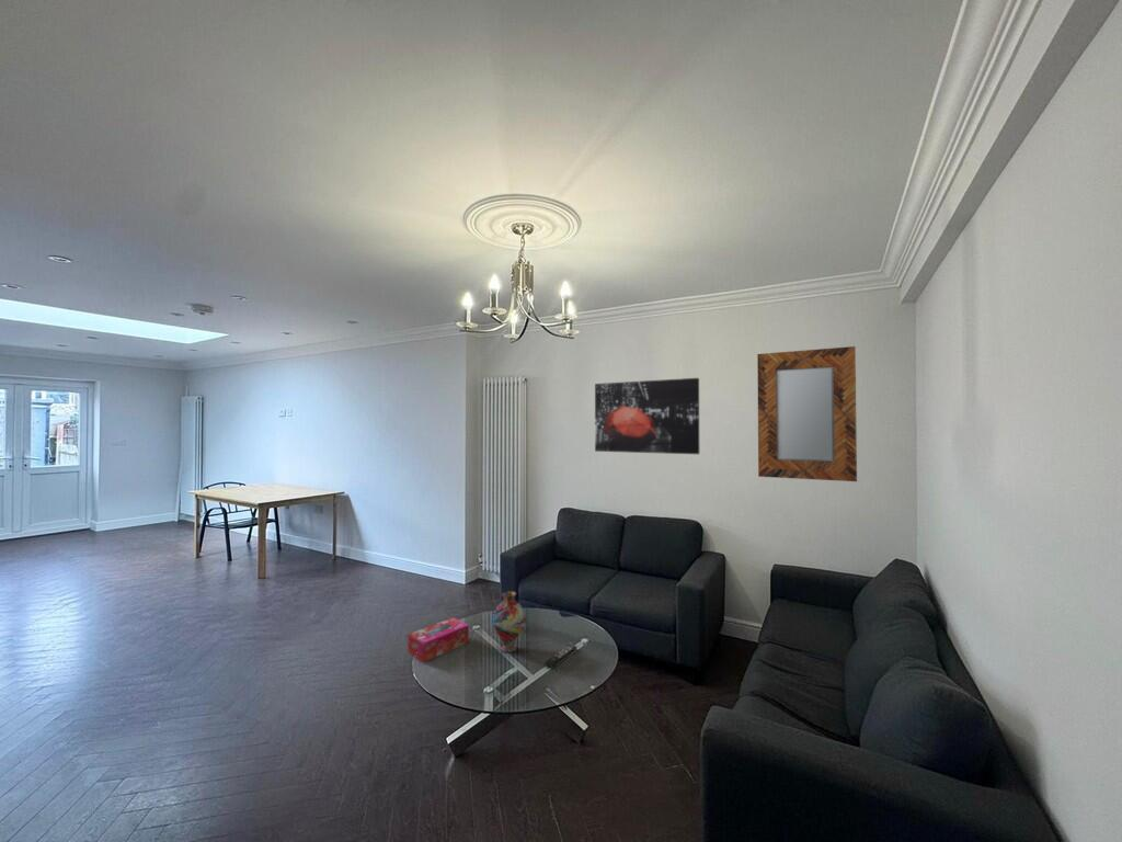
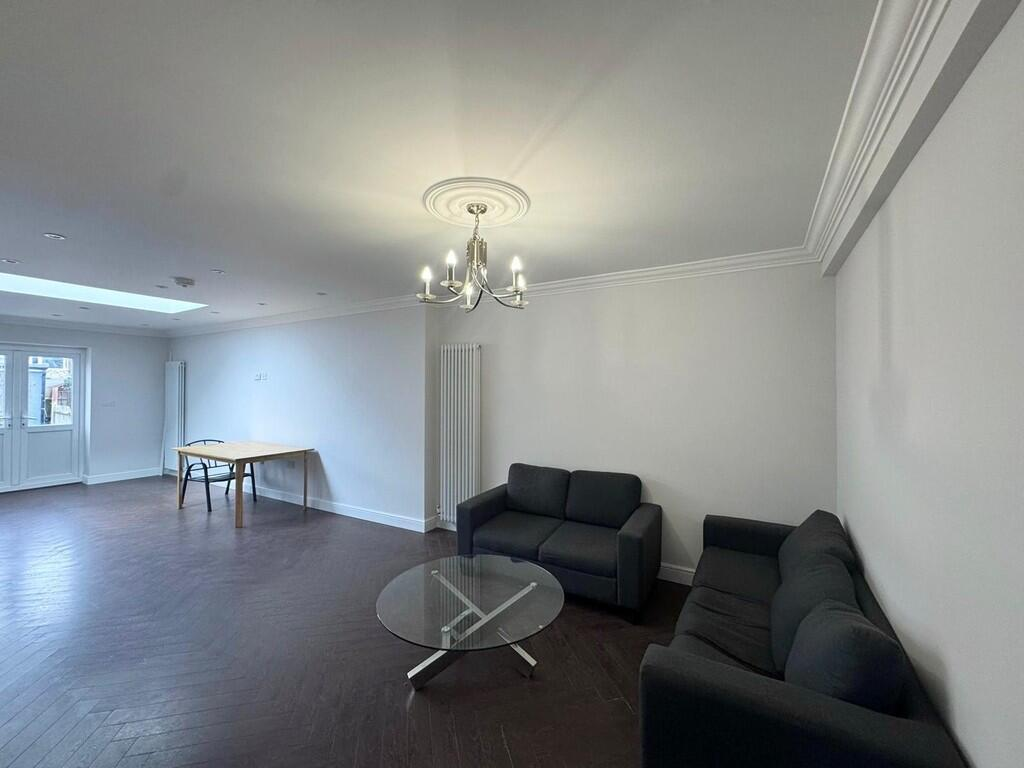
- remote control (561, 655)
- vase (508, 621)
- home mirror (804, 414)
- wall art (643, 417)
- tissue box (438, 638)
